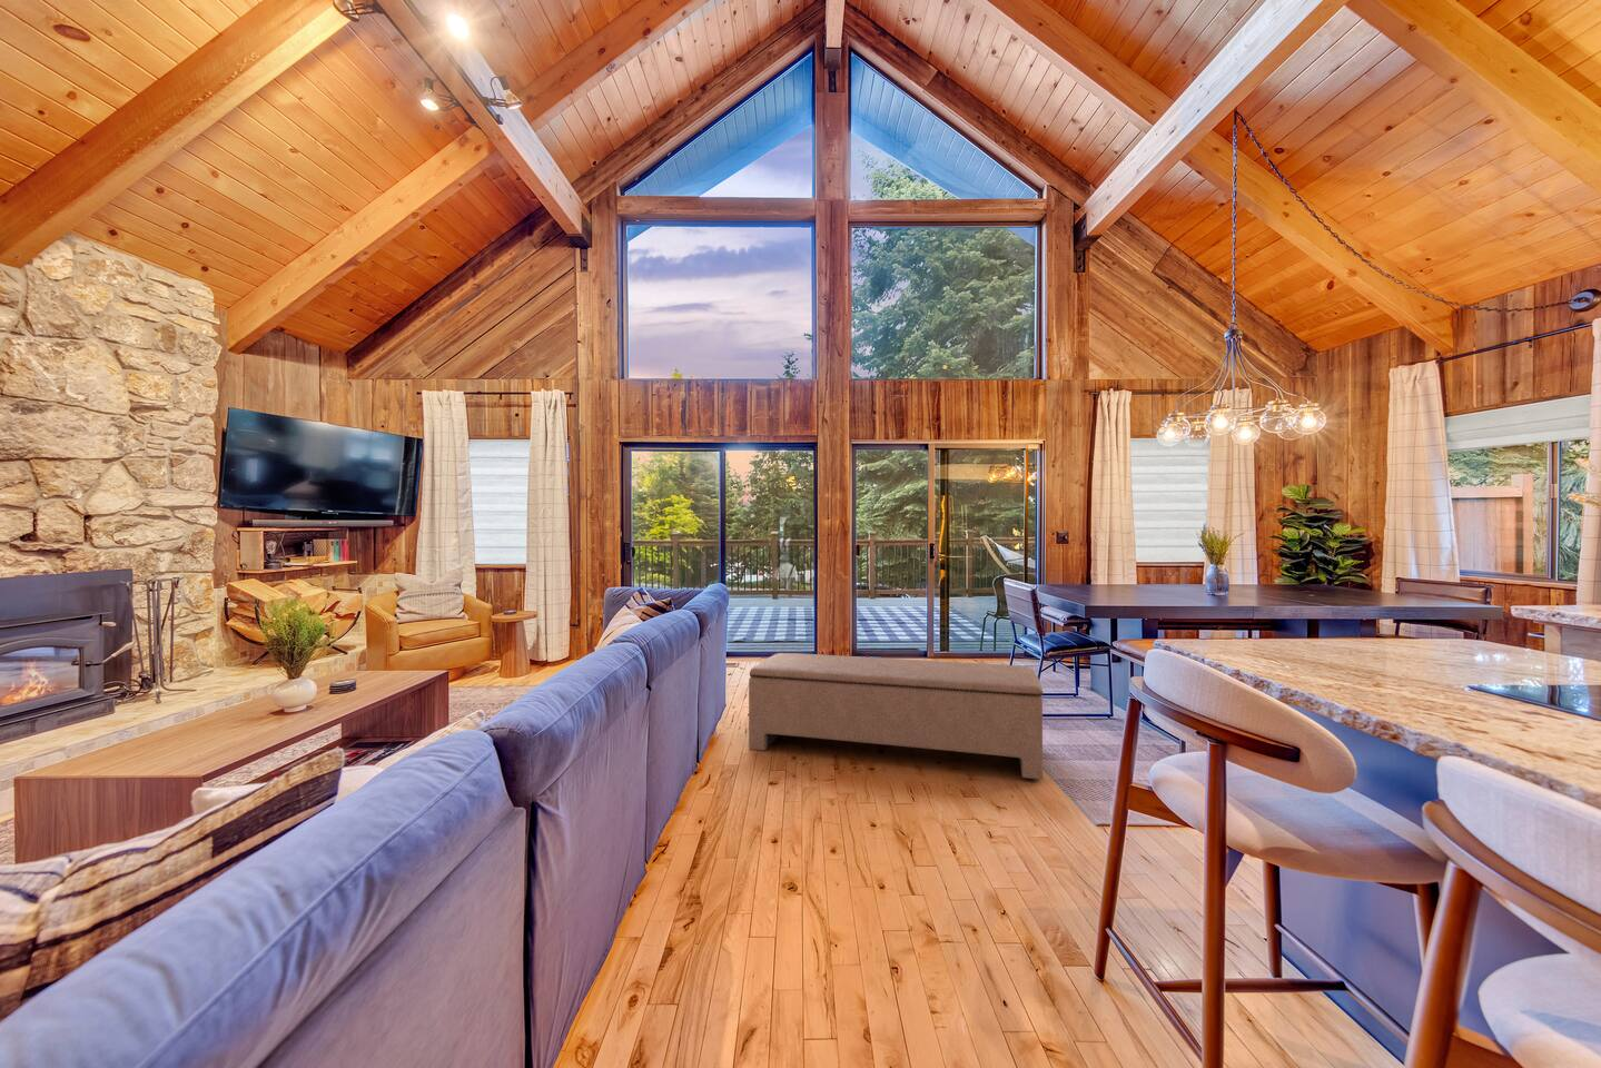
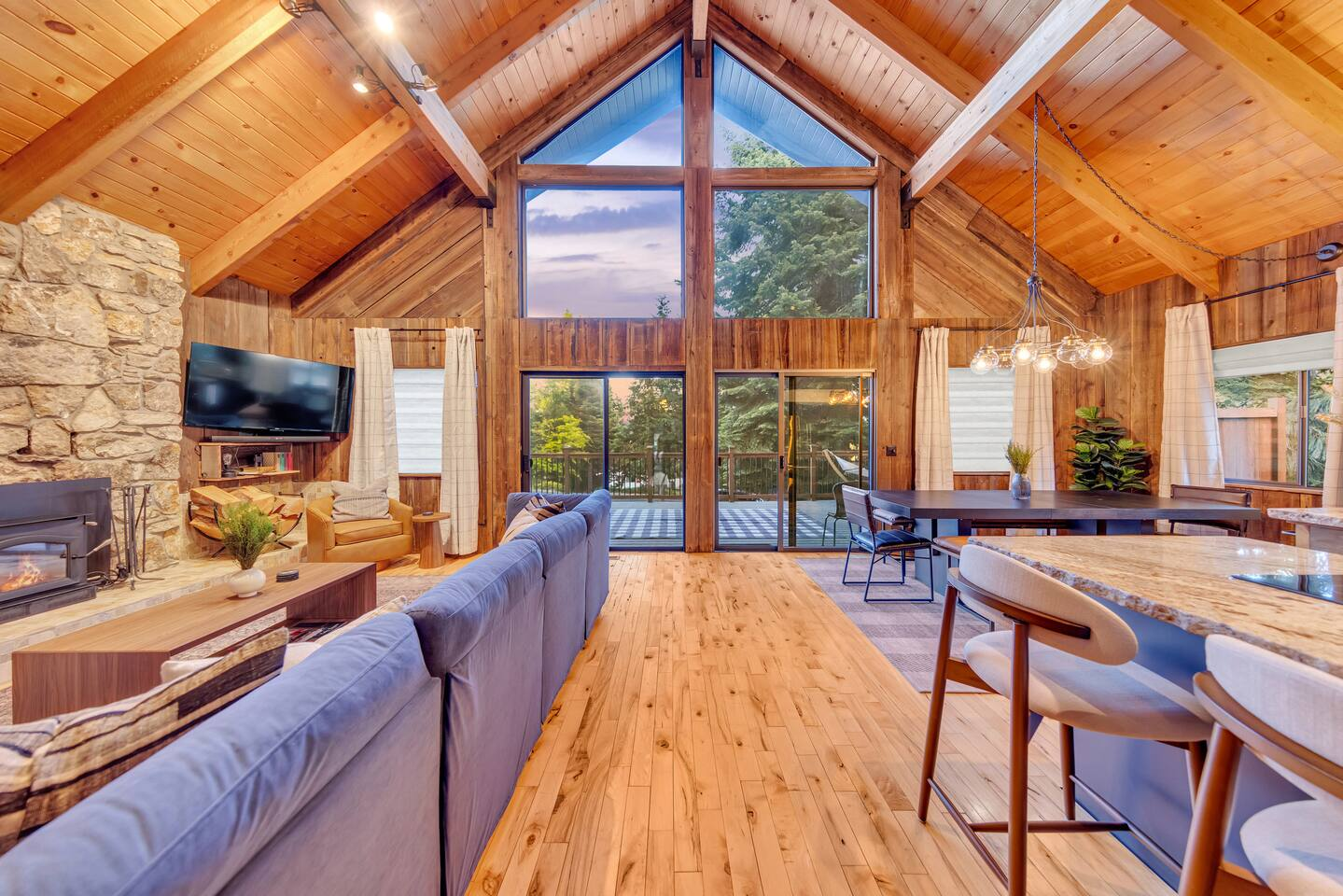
- bench (892, 707)
